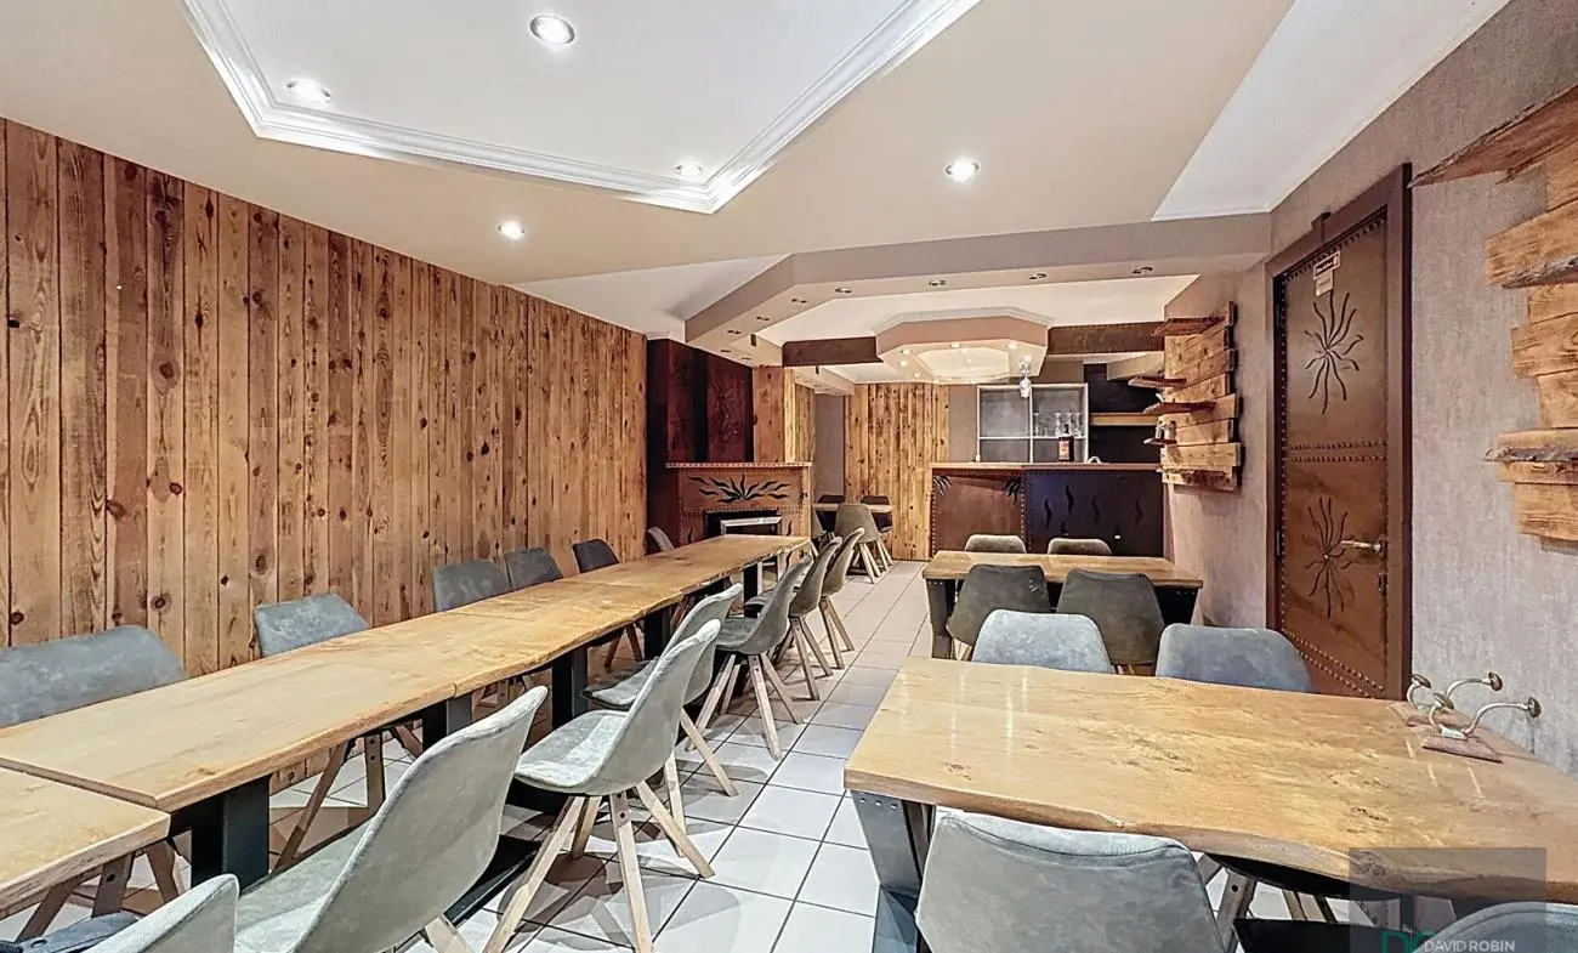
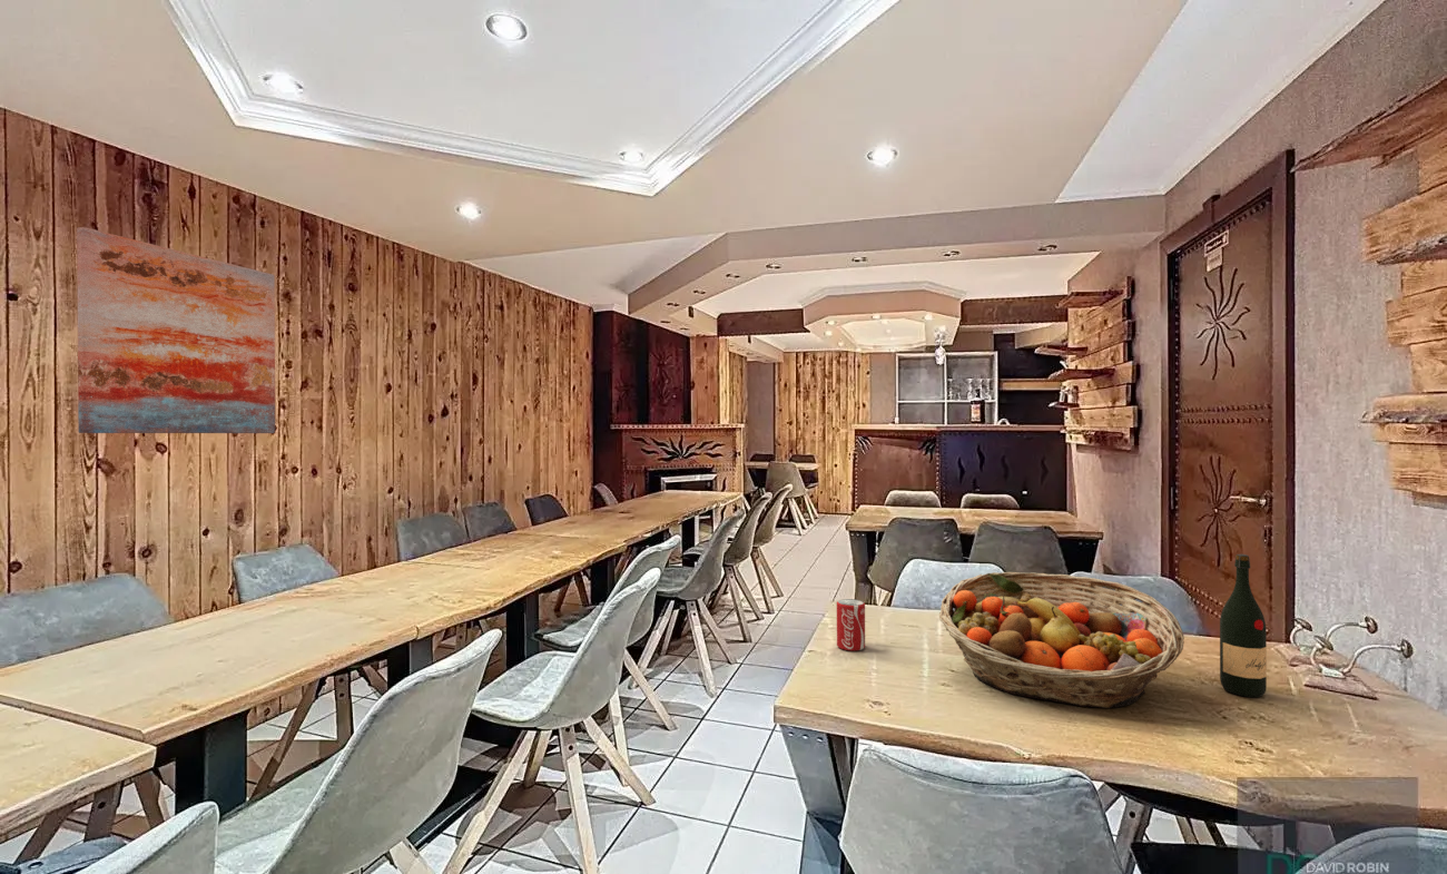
+ fruit basket (1052, 632)
+ wall art (188, 343)
+ wine bottle (1242, 622)
+ beverage can (850, 623)
